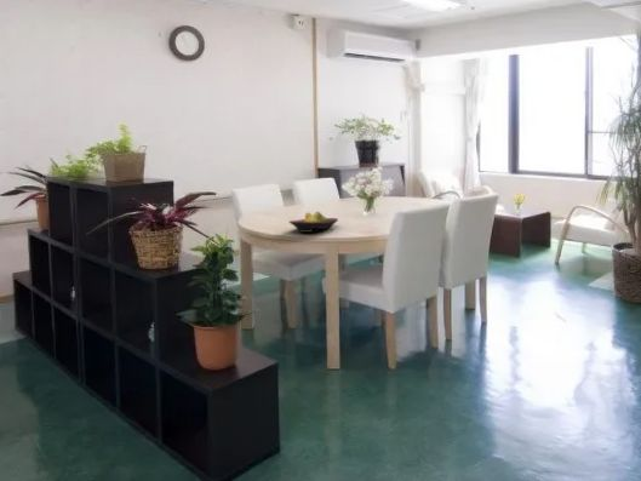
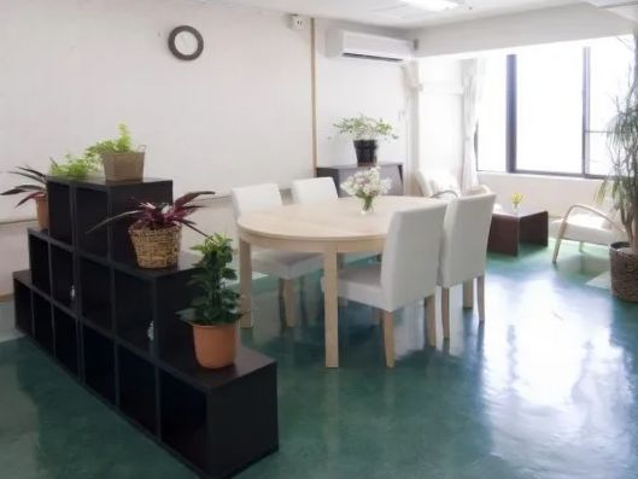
- fruit bowl (314, 221)
